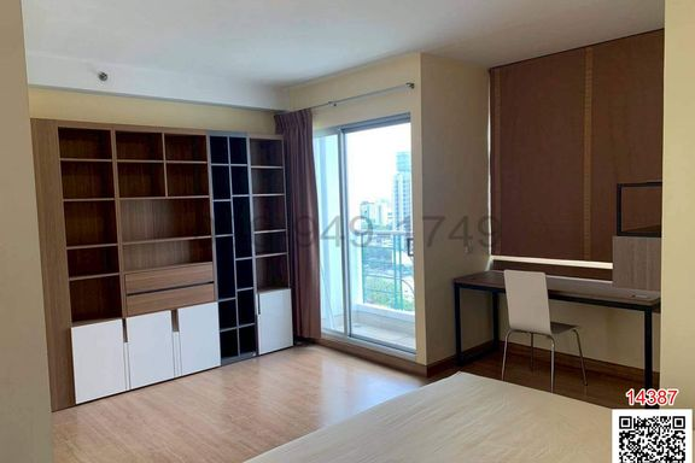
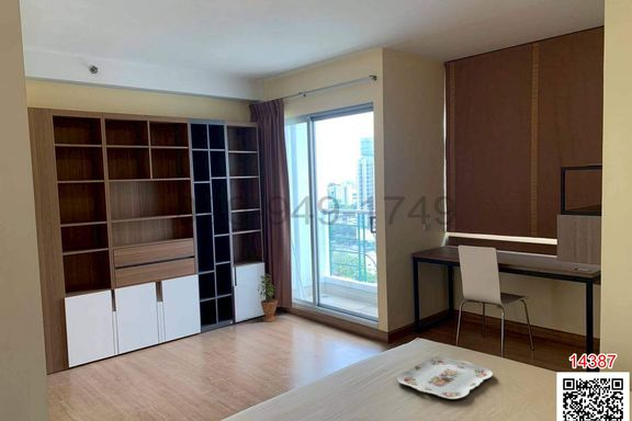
+ potted plant (267, 297)
+ serving tray (444, 376)
